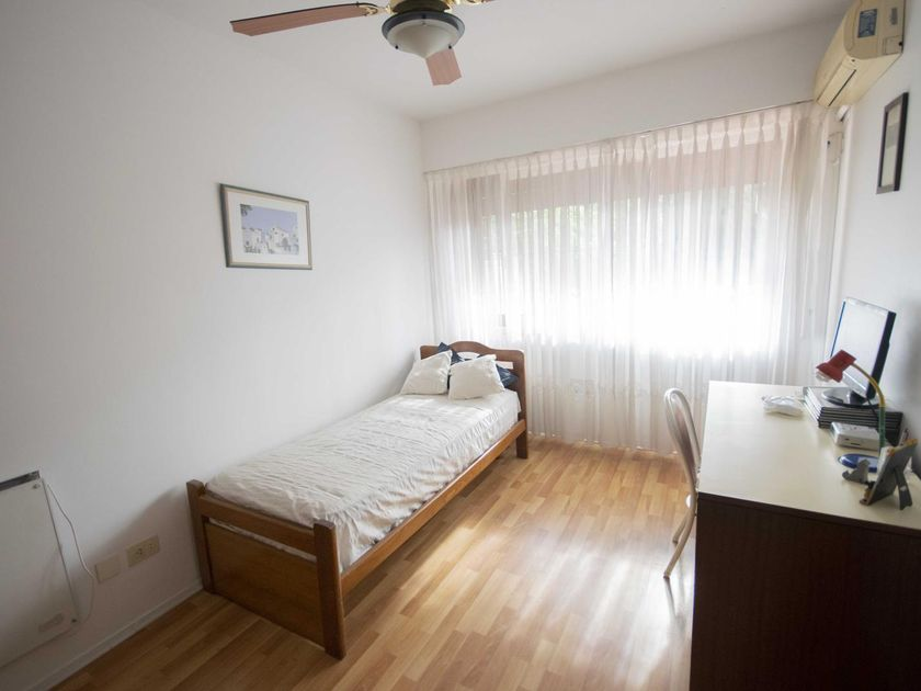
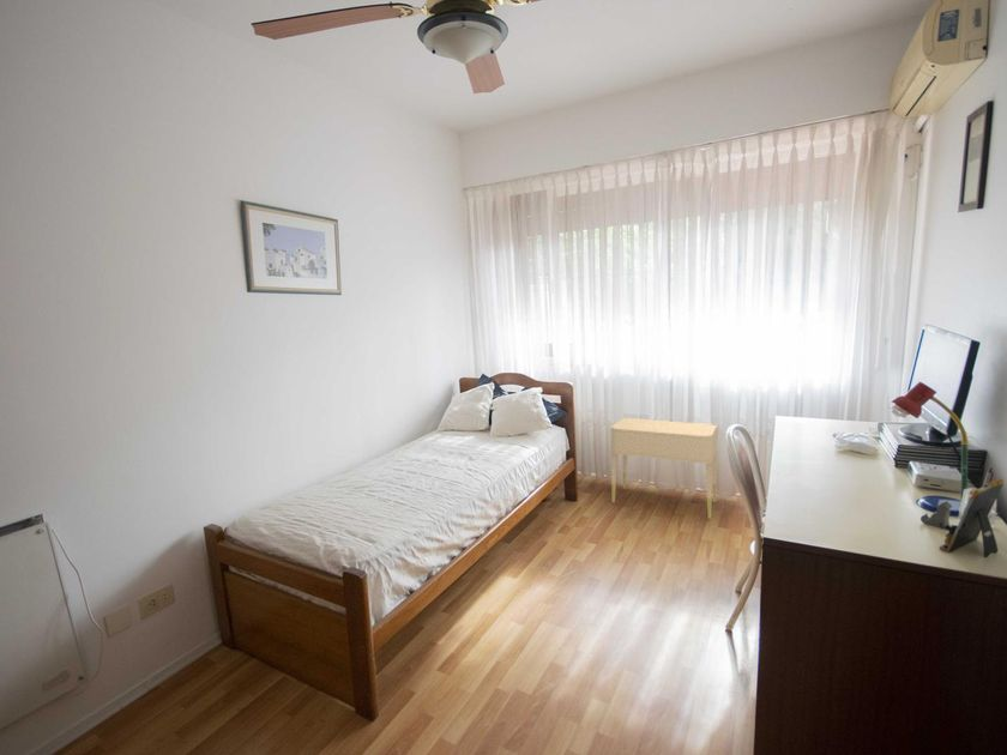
+ nightstand (662, 458)
